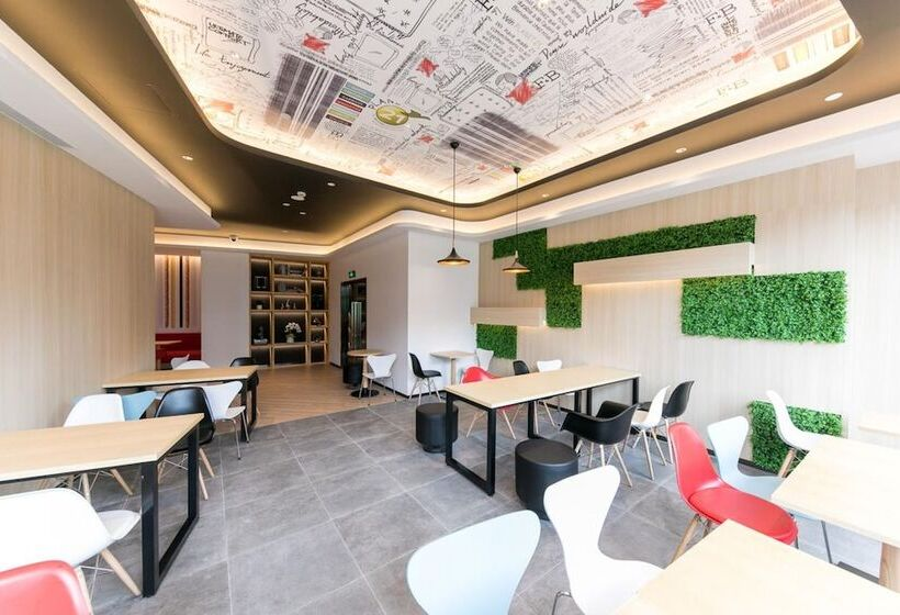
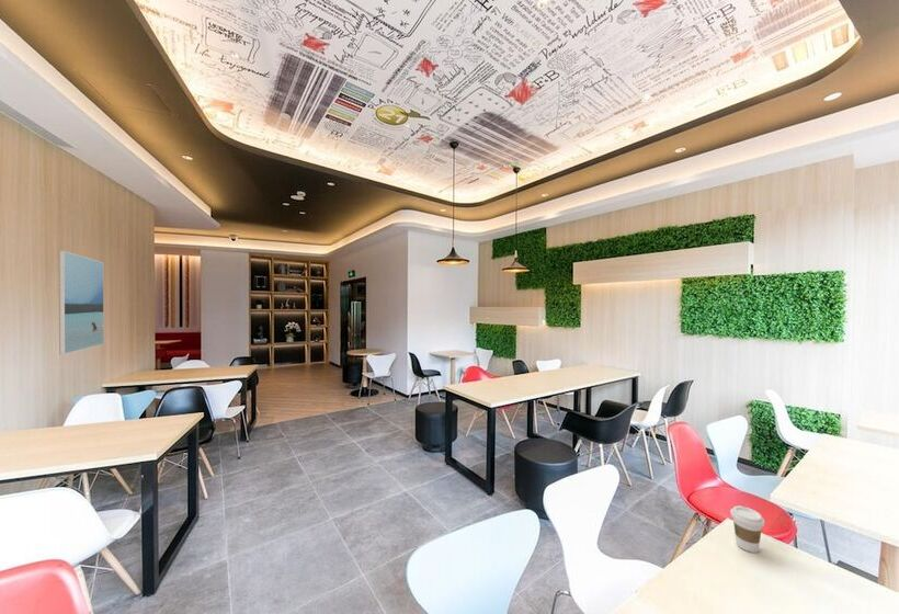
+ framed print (83, 303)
+ coffee cup (747, 528)
